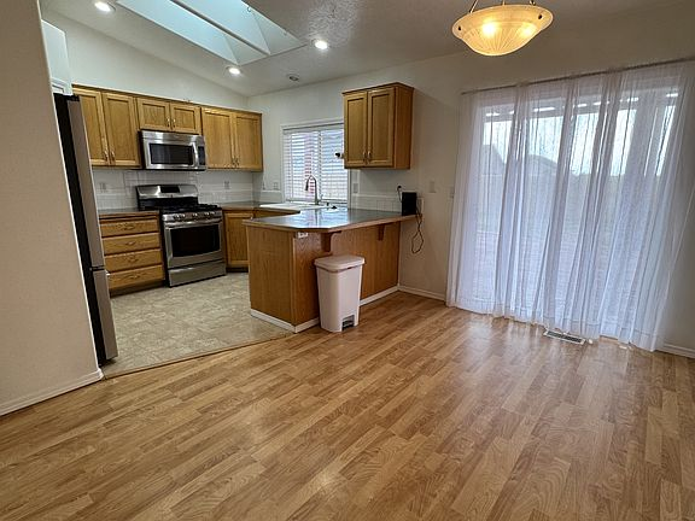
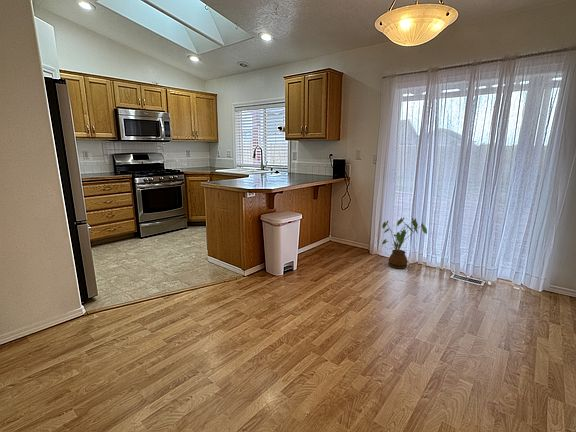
+ house plant (401, 243)
